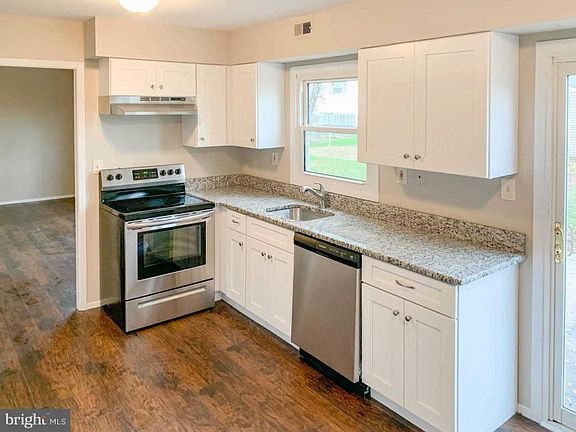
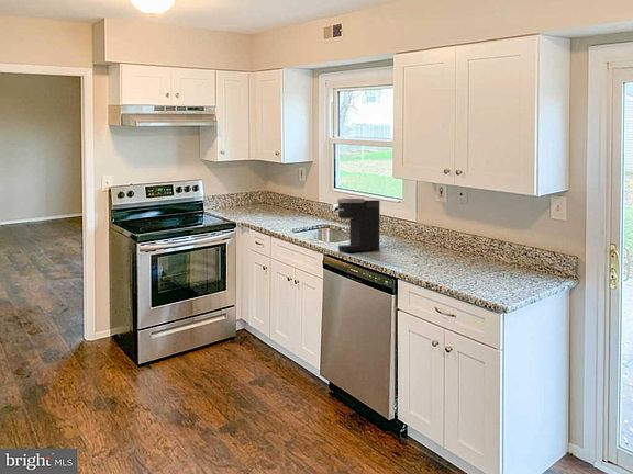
+ coffee maker (358, 224)
